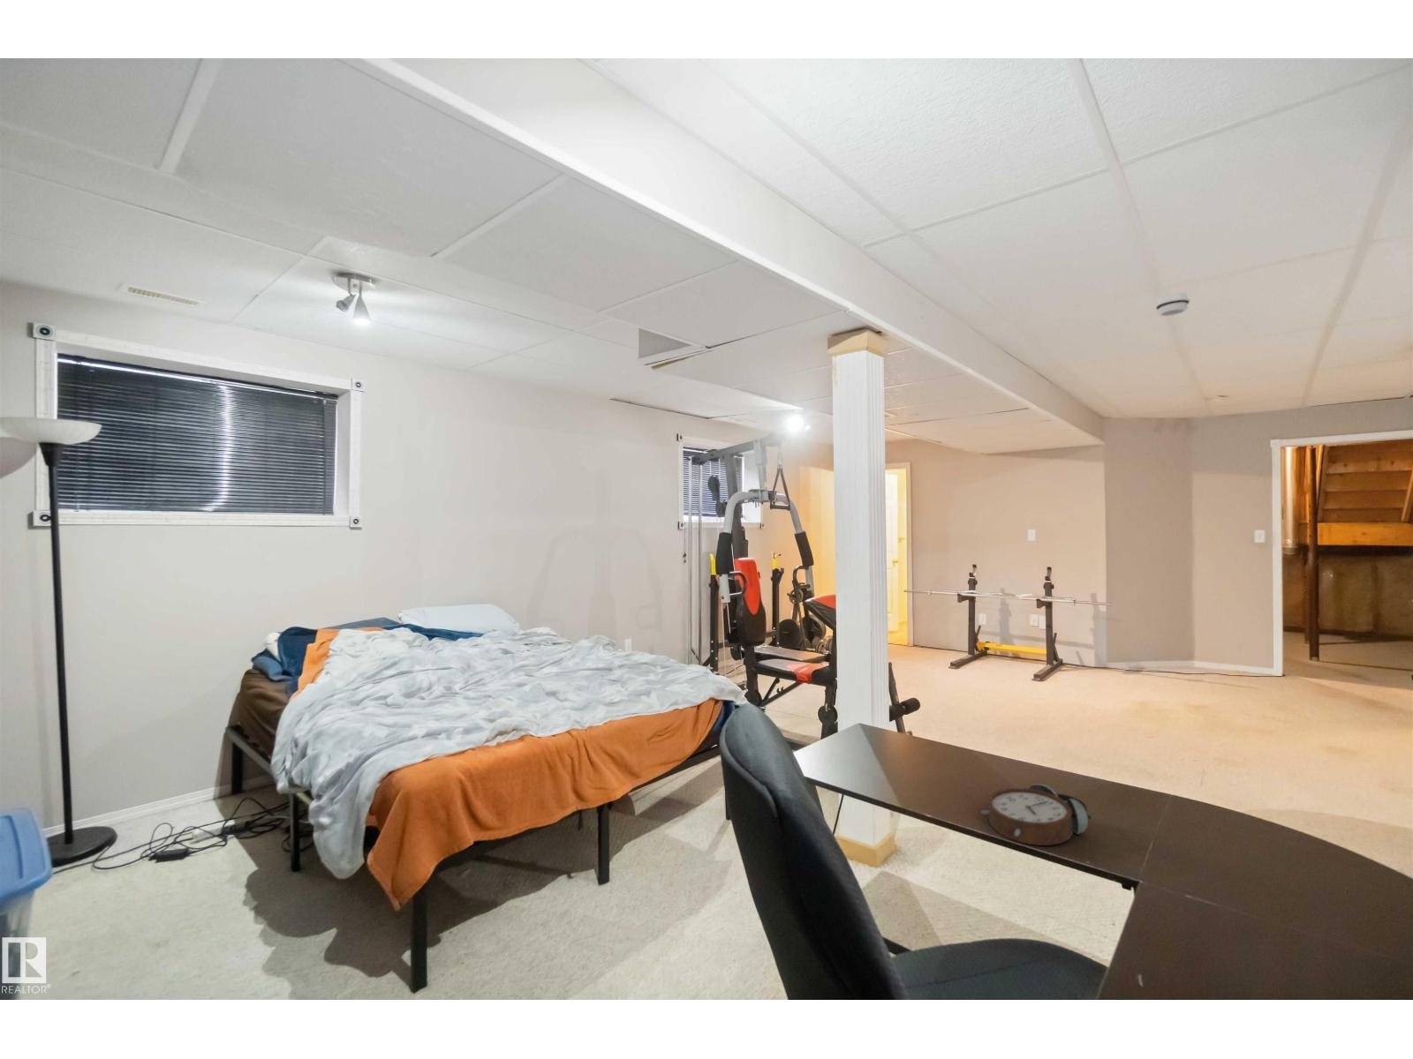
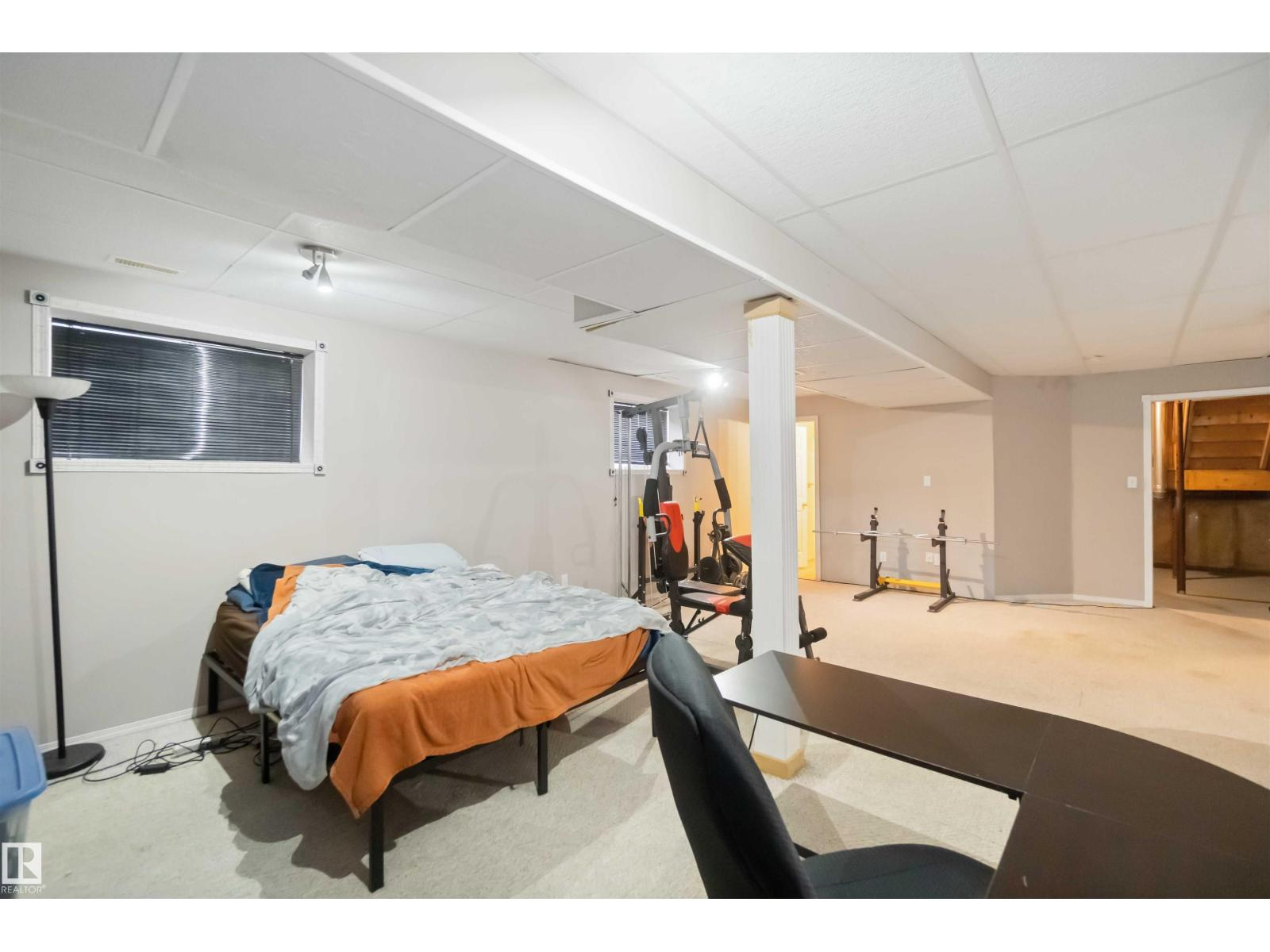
- smoke detector (1172, 305)
- alarm clock (1038, 810)
